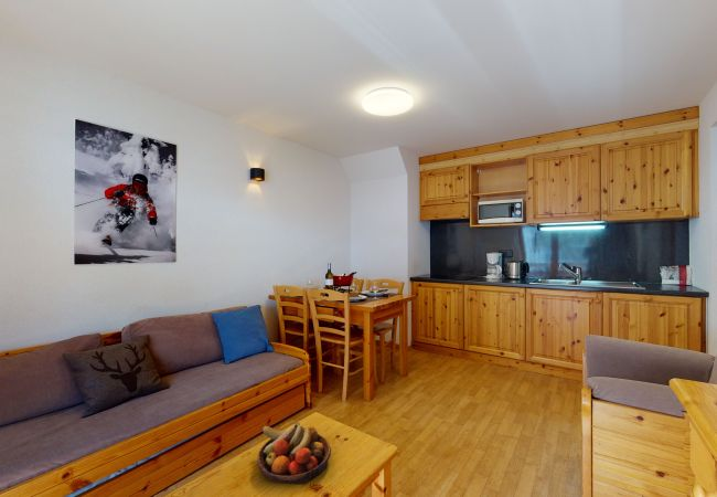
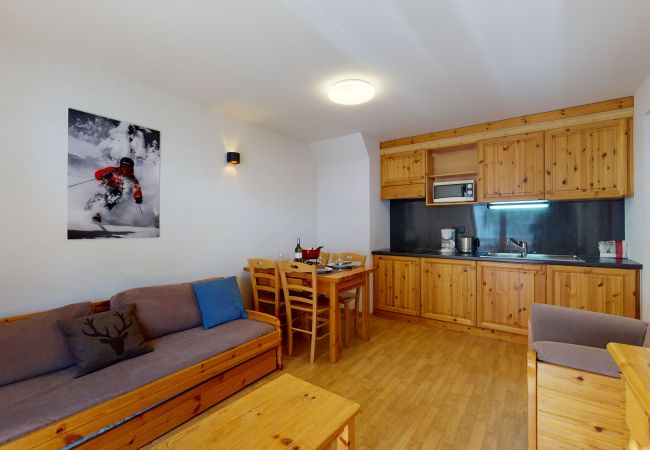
- fruit bowl (293, 447)
